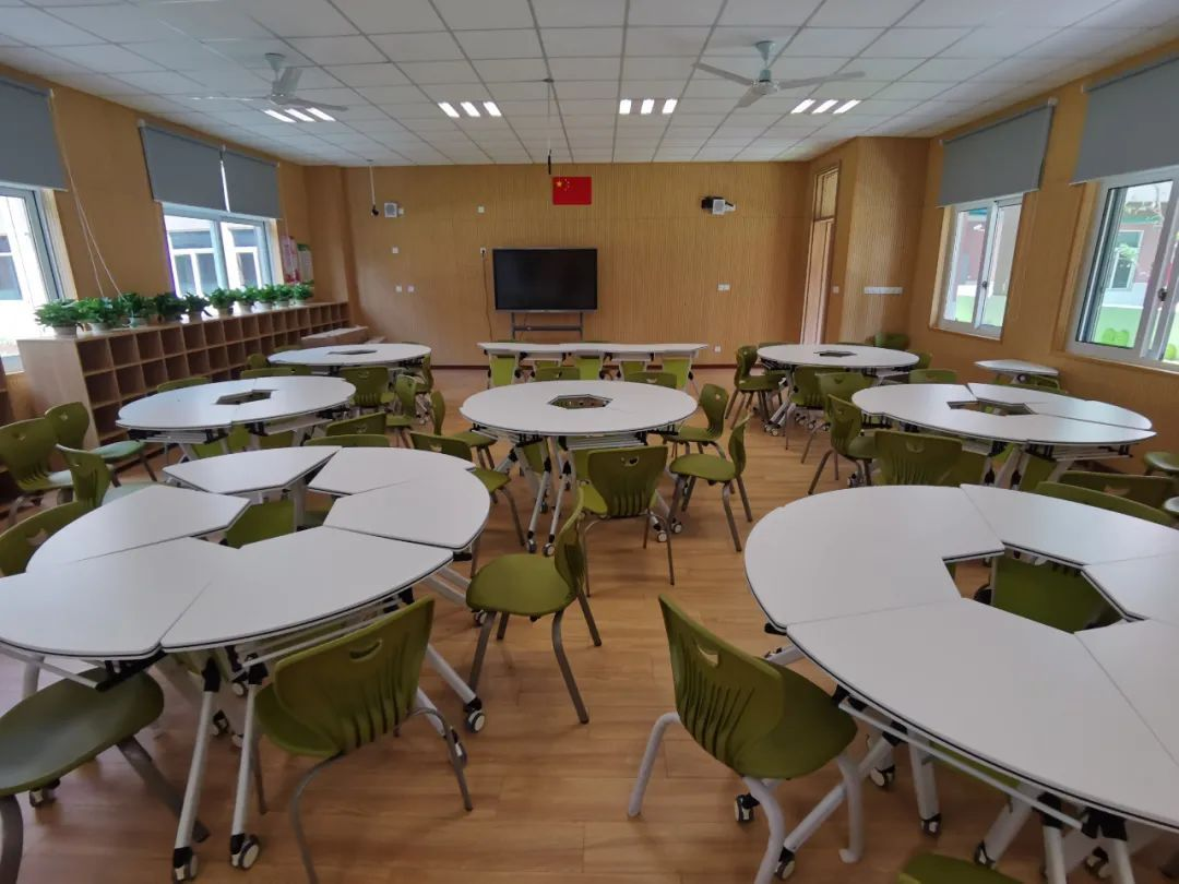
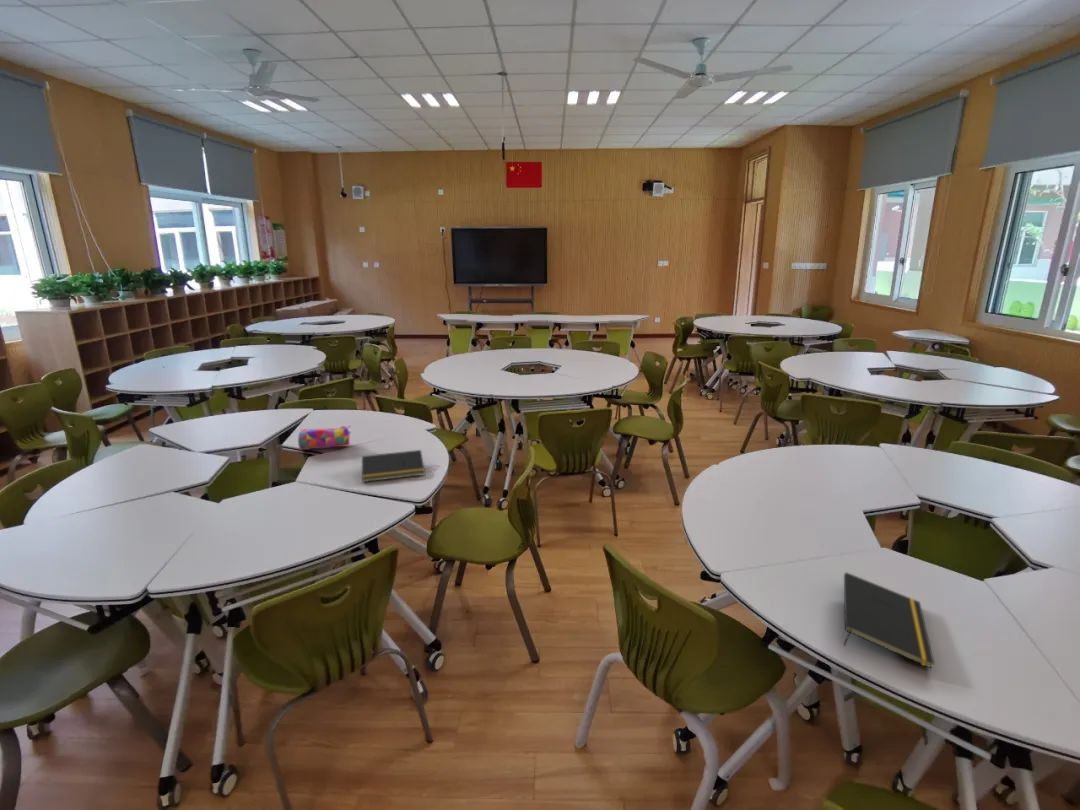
+ notepad (884, 615)
+ notepad (393, 465)
+ pencil case (325, 437)
